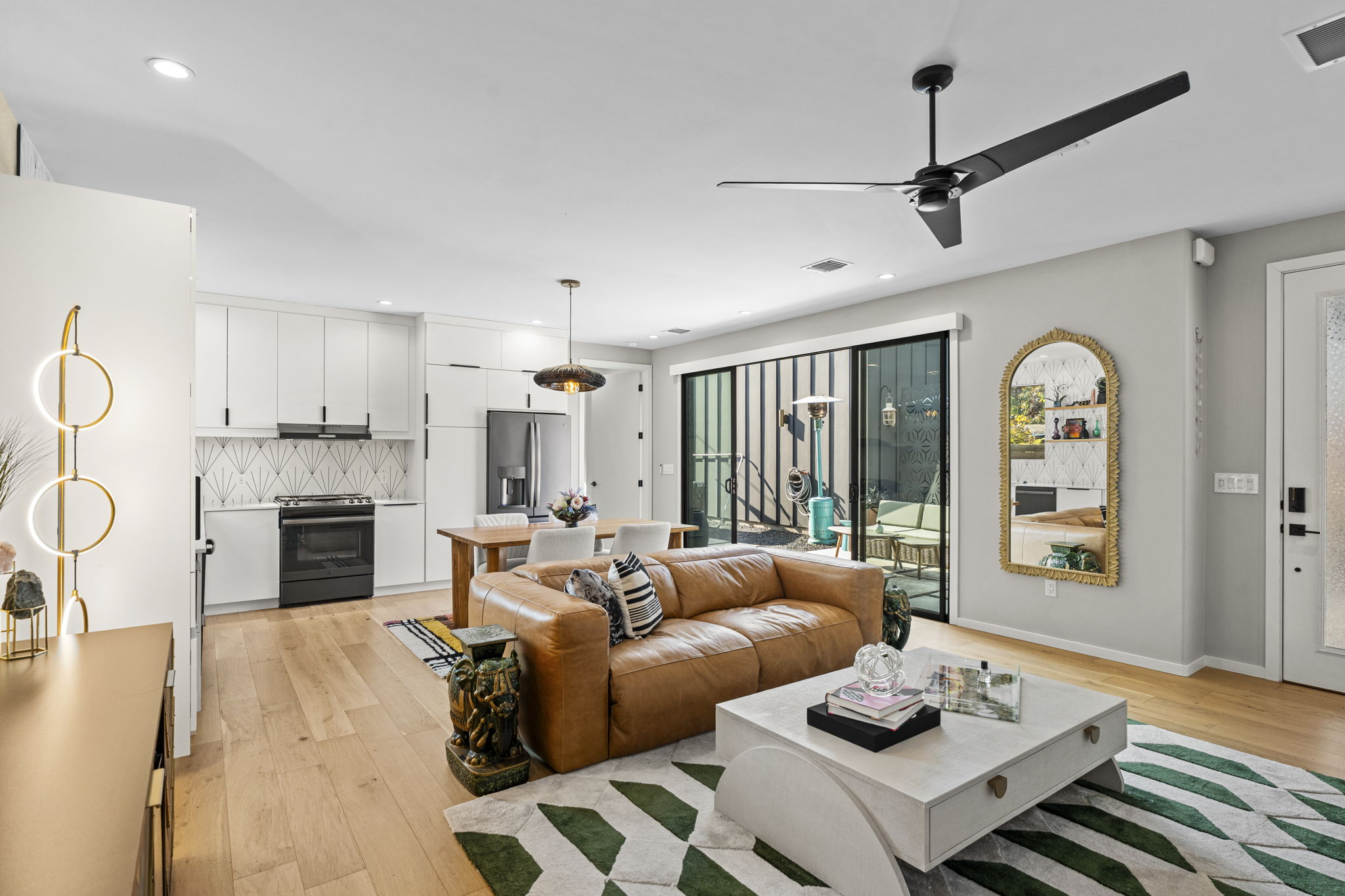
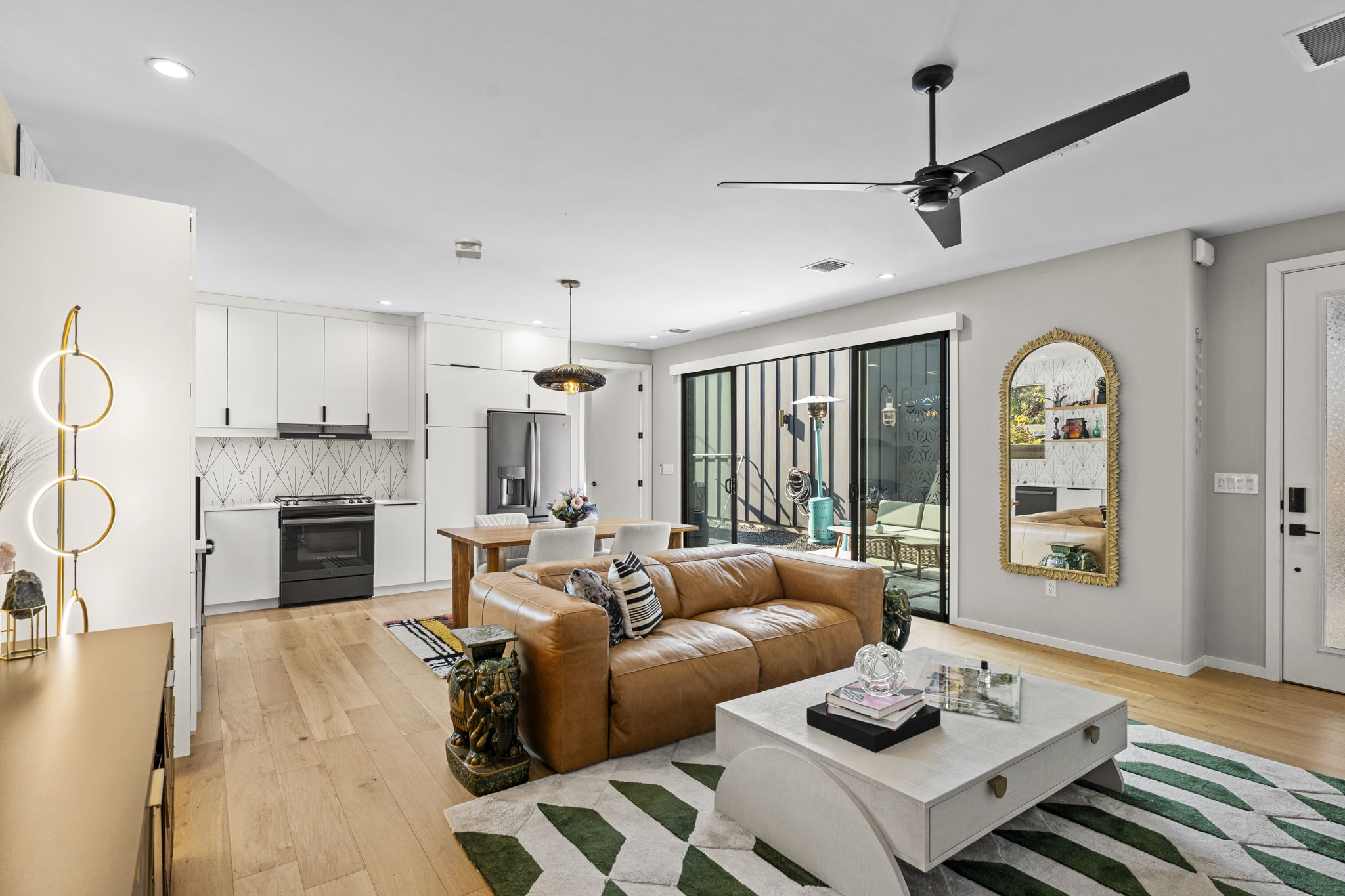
+ smoke detector (468, 253)
